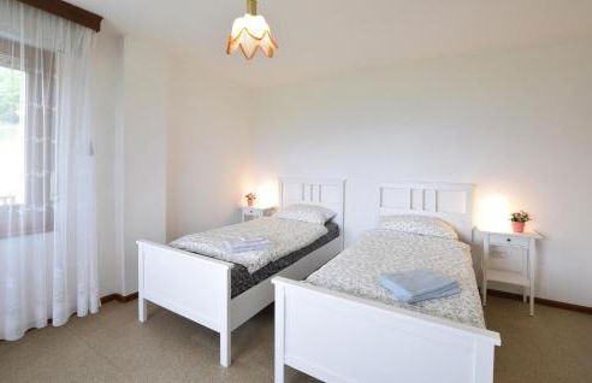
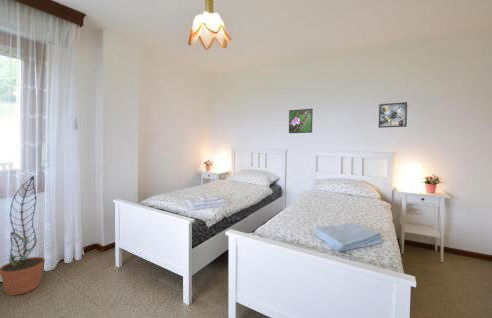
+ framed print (300, 121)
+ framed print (392, 115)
+ decorative plant (23, 232)
